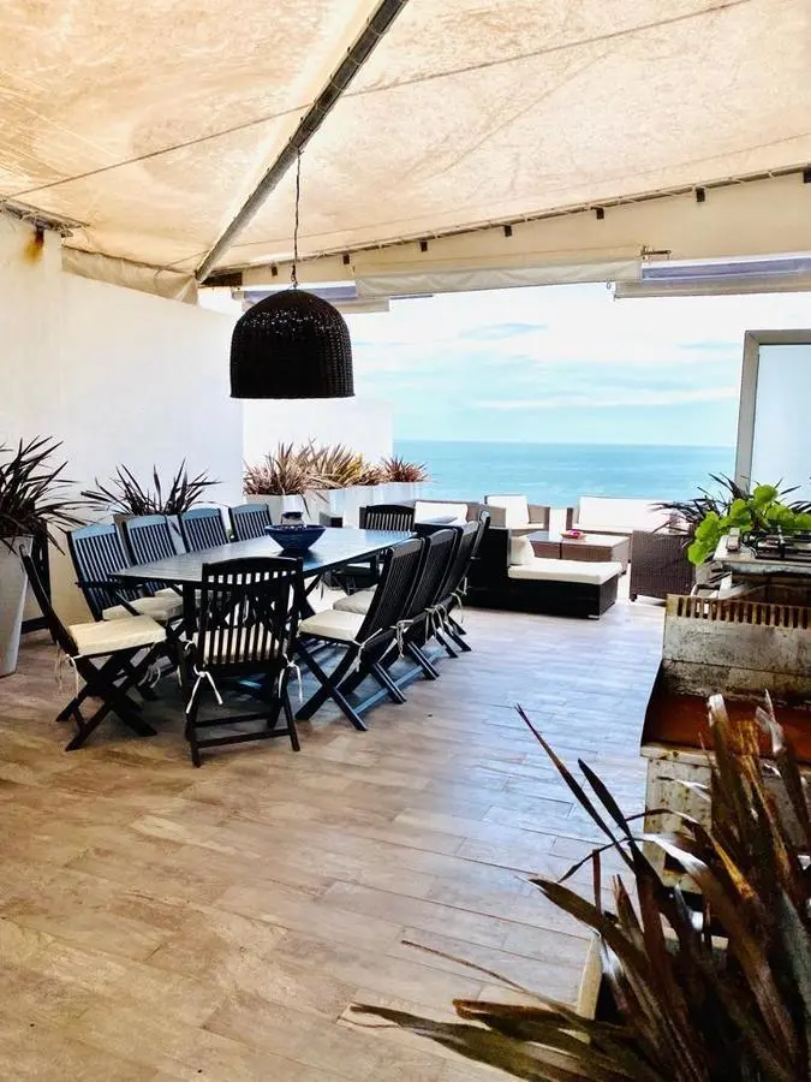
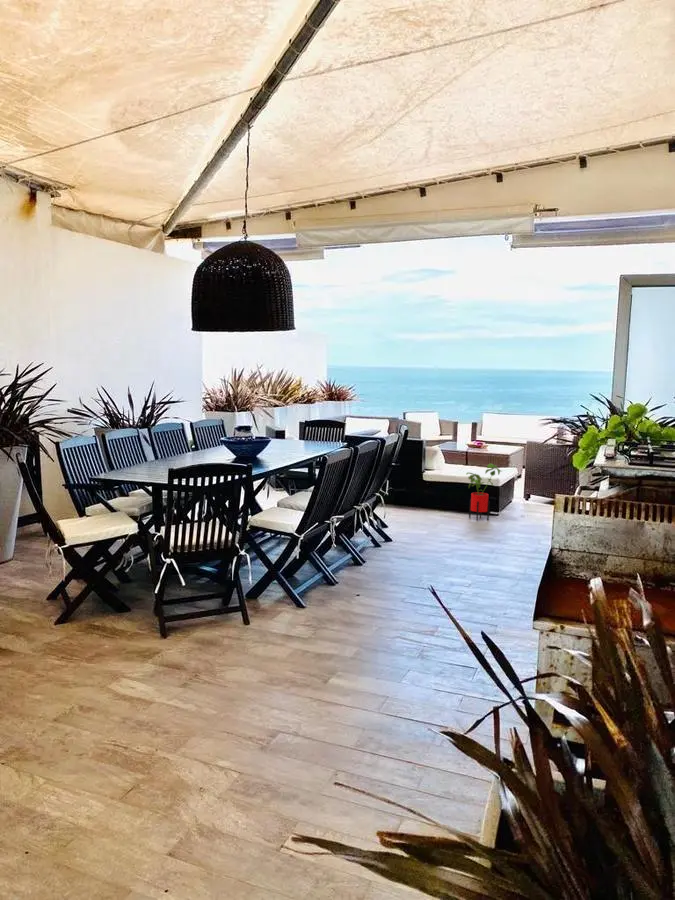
+ house plant (482, 492)
